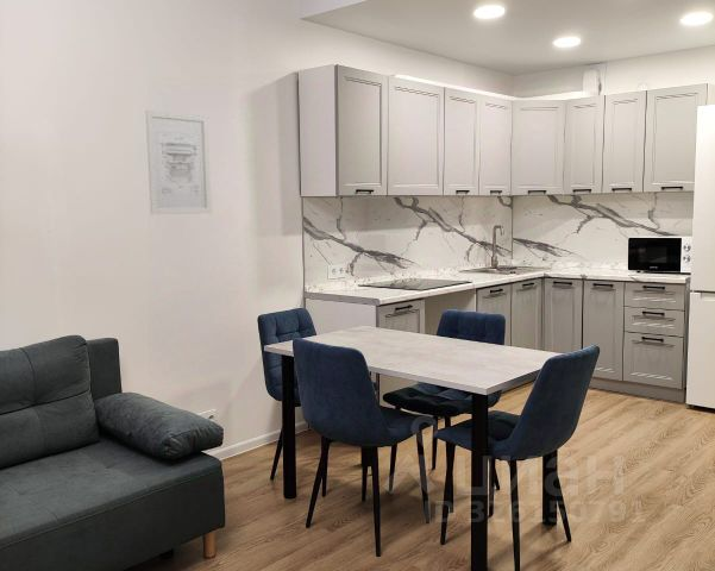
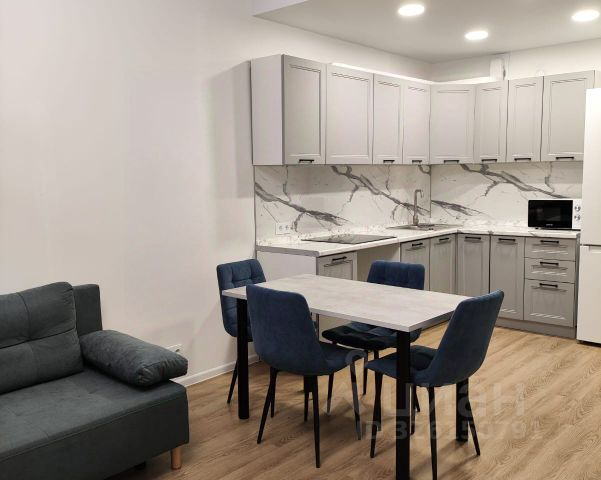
- wall art (180, 164)
